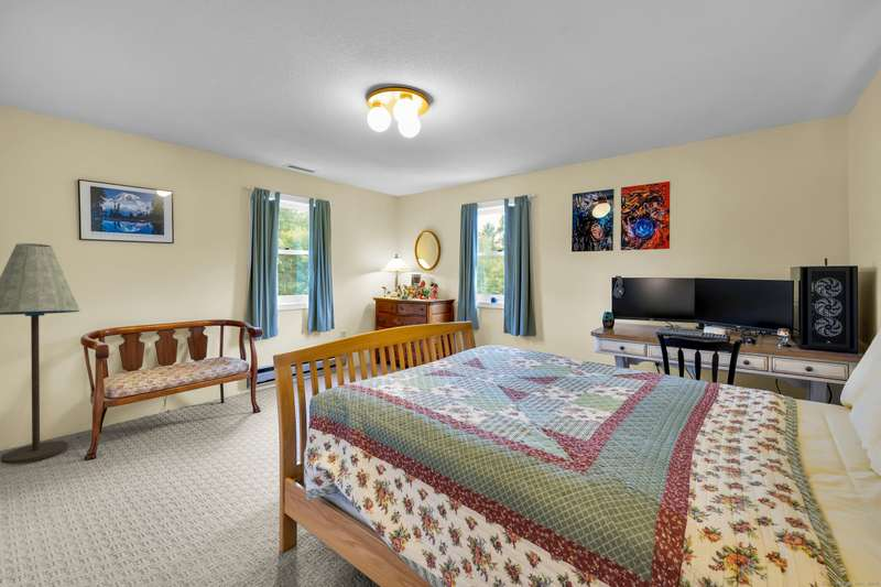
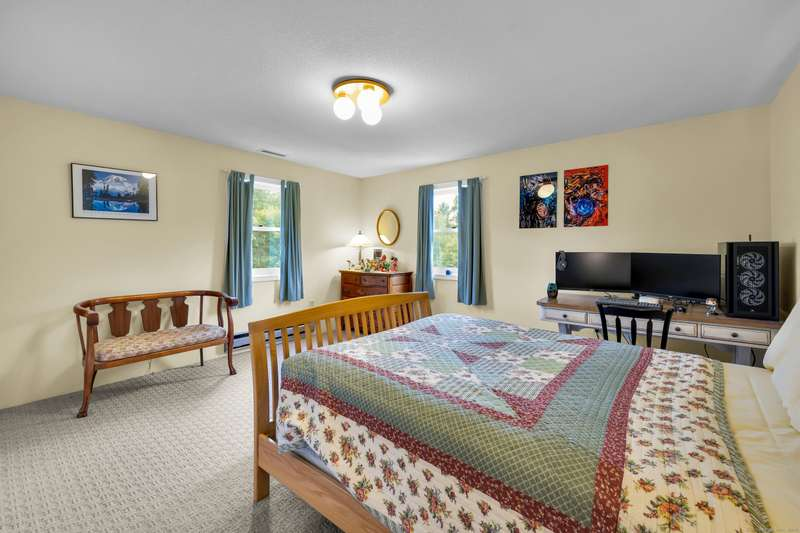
- floor lamp (34, 348)
